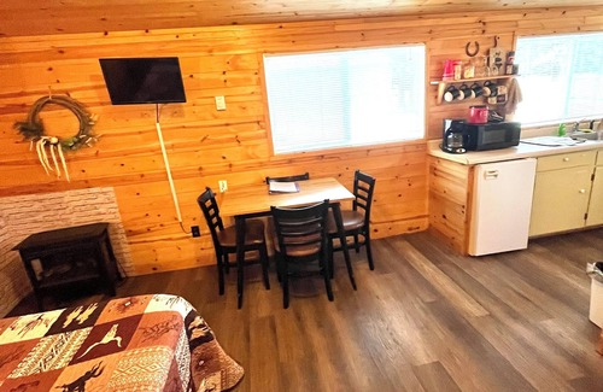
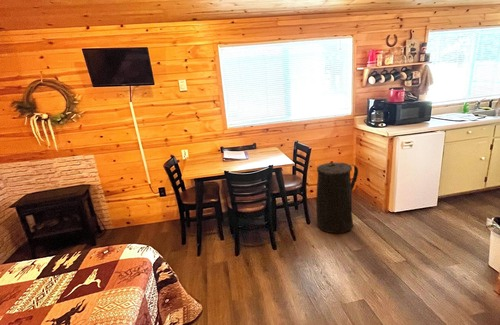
+ trash can (336, 193)
